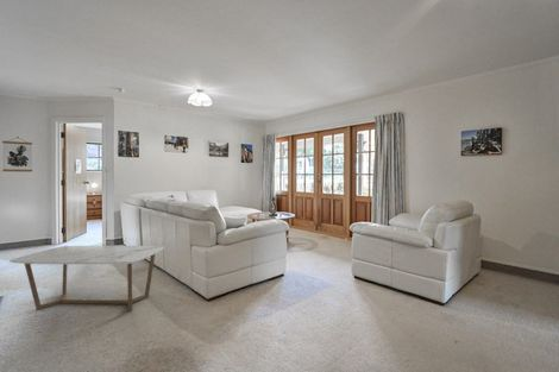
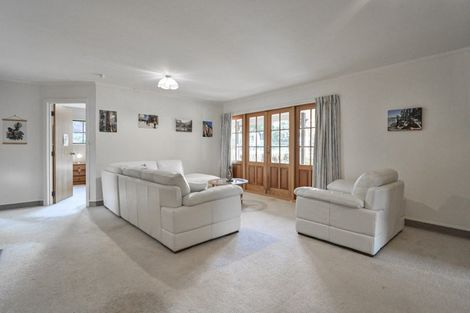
- coffee table (94, 263)
